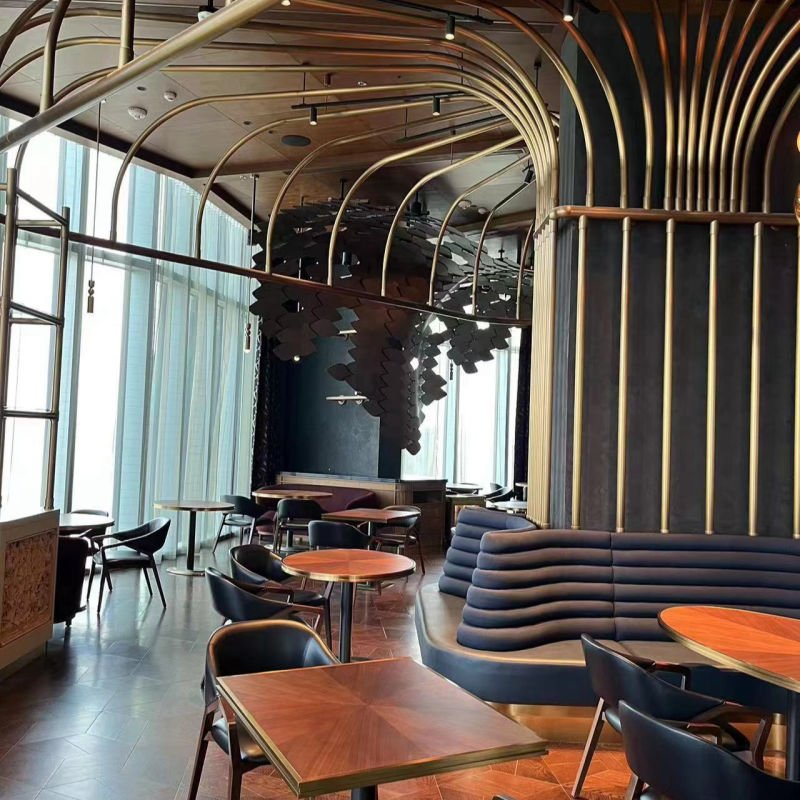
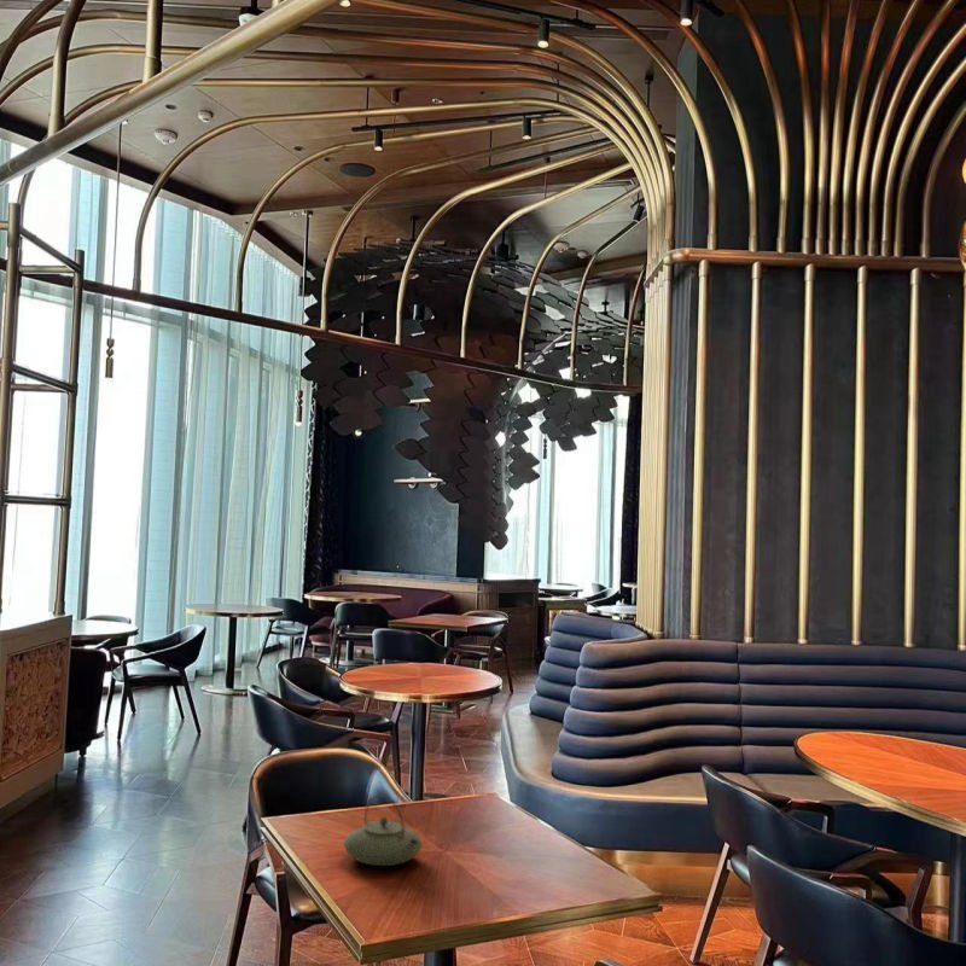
+ teapot (386, 827)
